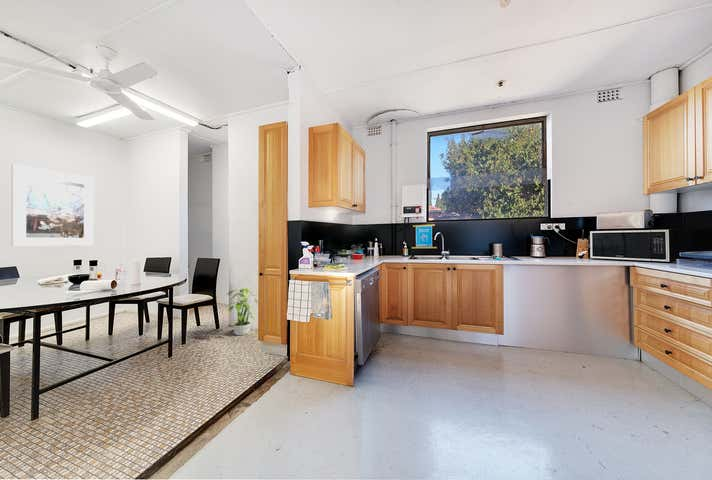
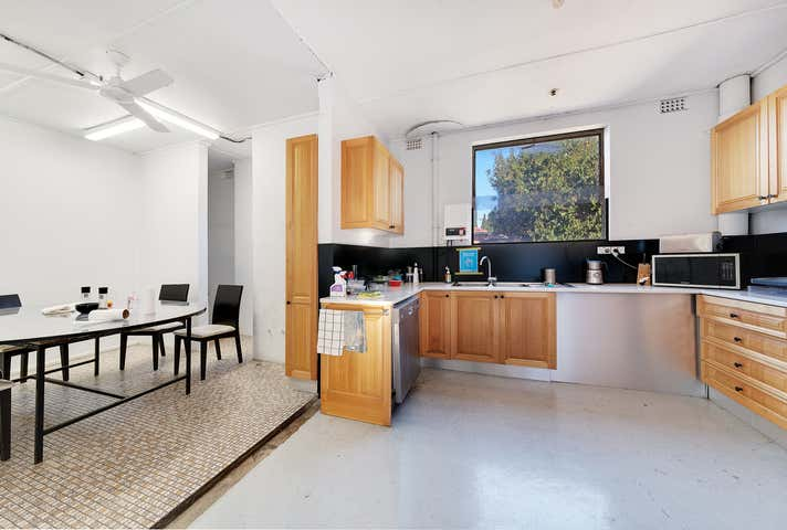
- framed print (57, 208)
- potted plant (238, 310)
